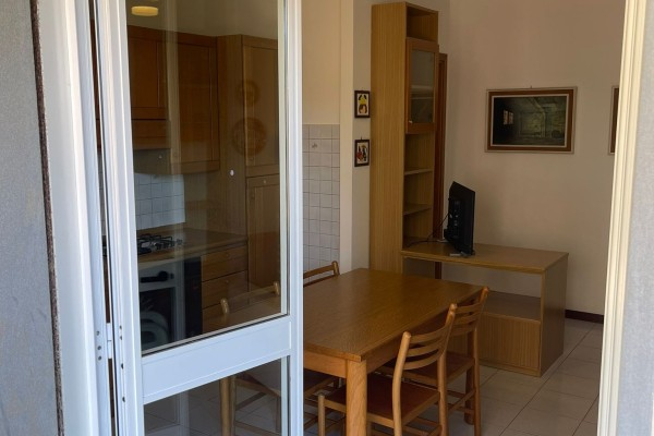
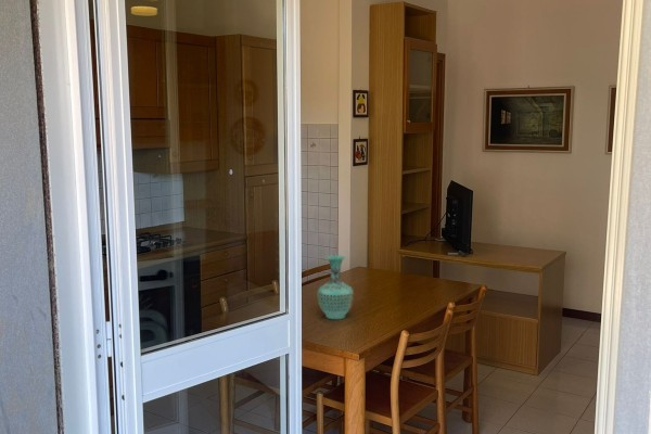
+ vase (335, 286)
